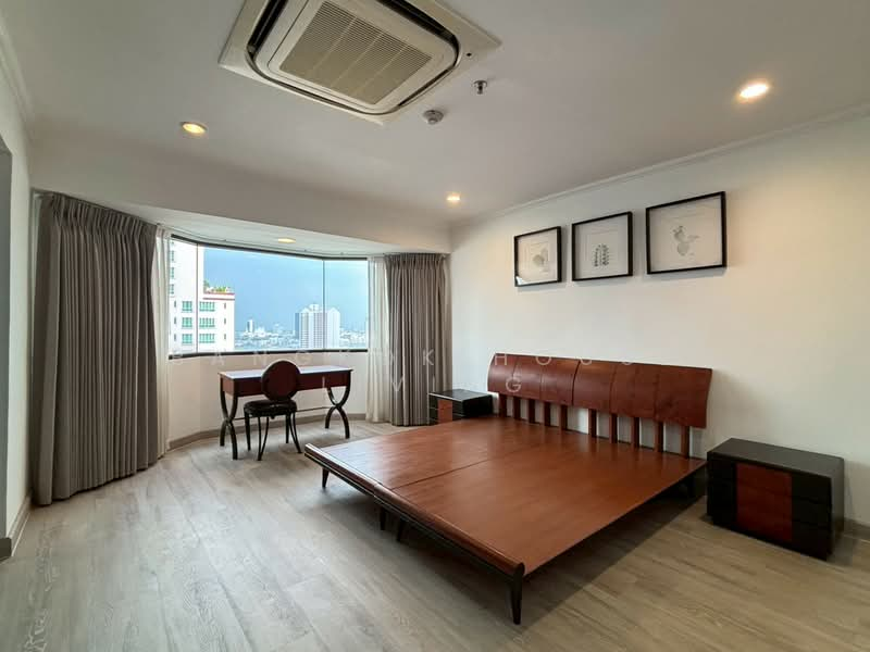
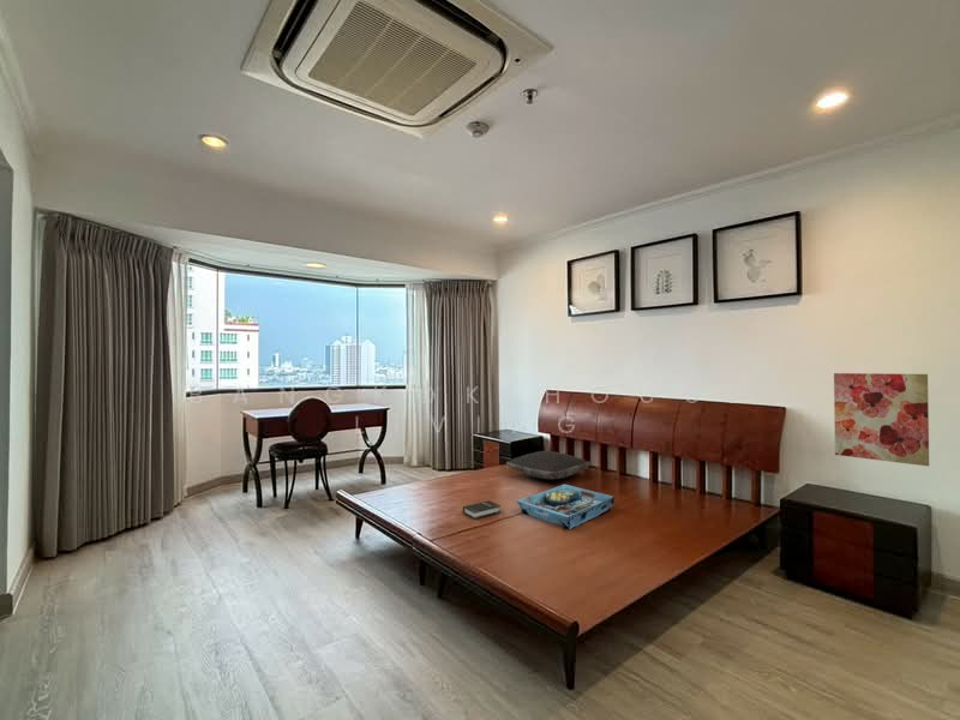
+ hardback book (481, 509)
+ wall art (878, 416)
+ pillow (548, 464)
+ serving tray (565, 503)
